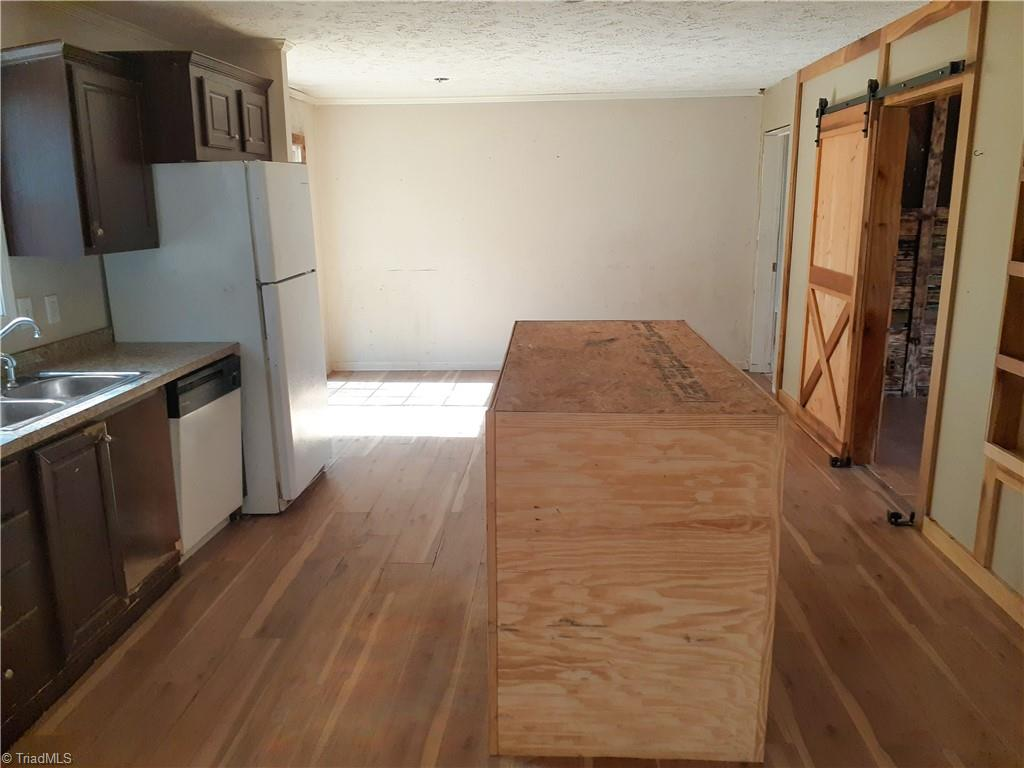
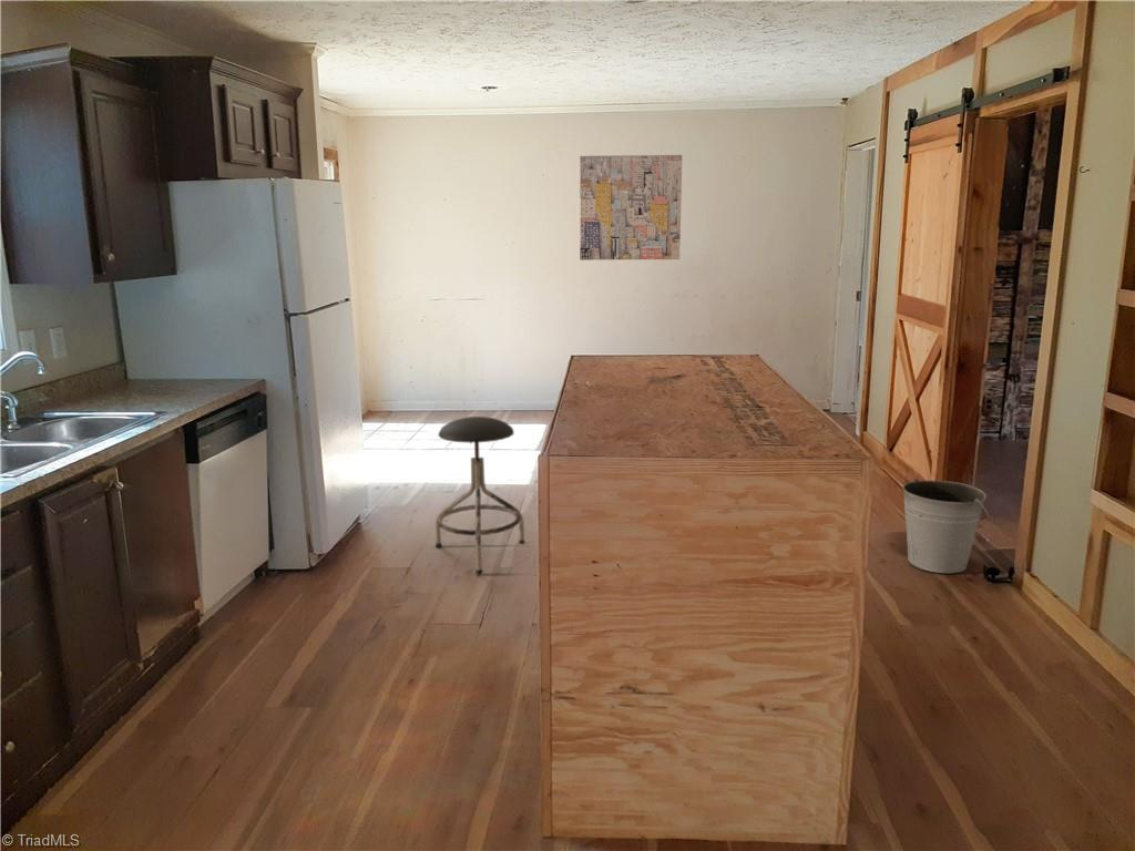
+ wall art (630, 208)
+ bucket (940, 524)
+ stool (472, 486)
